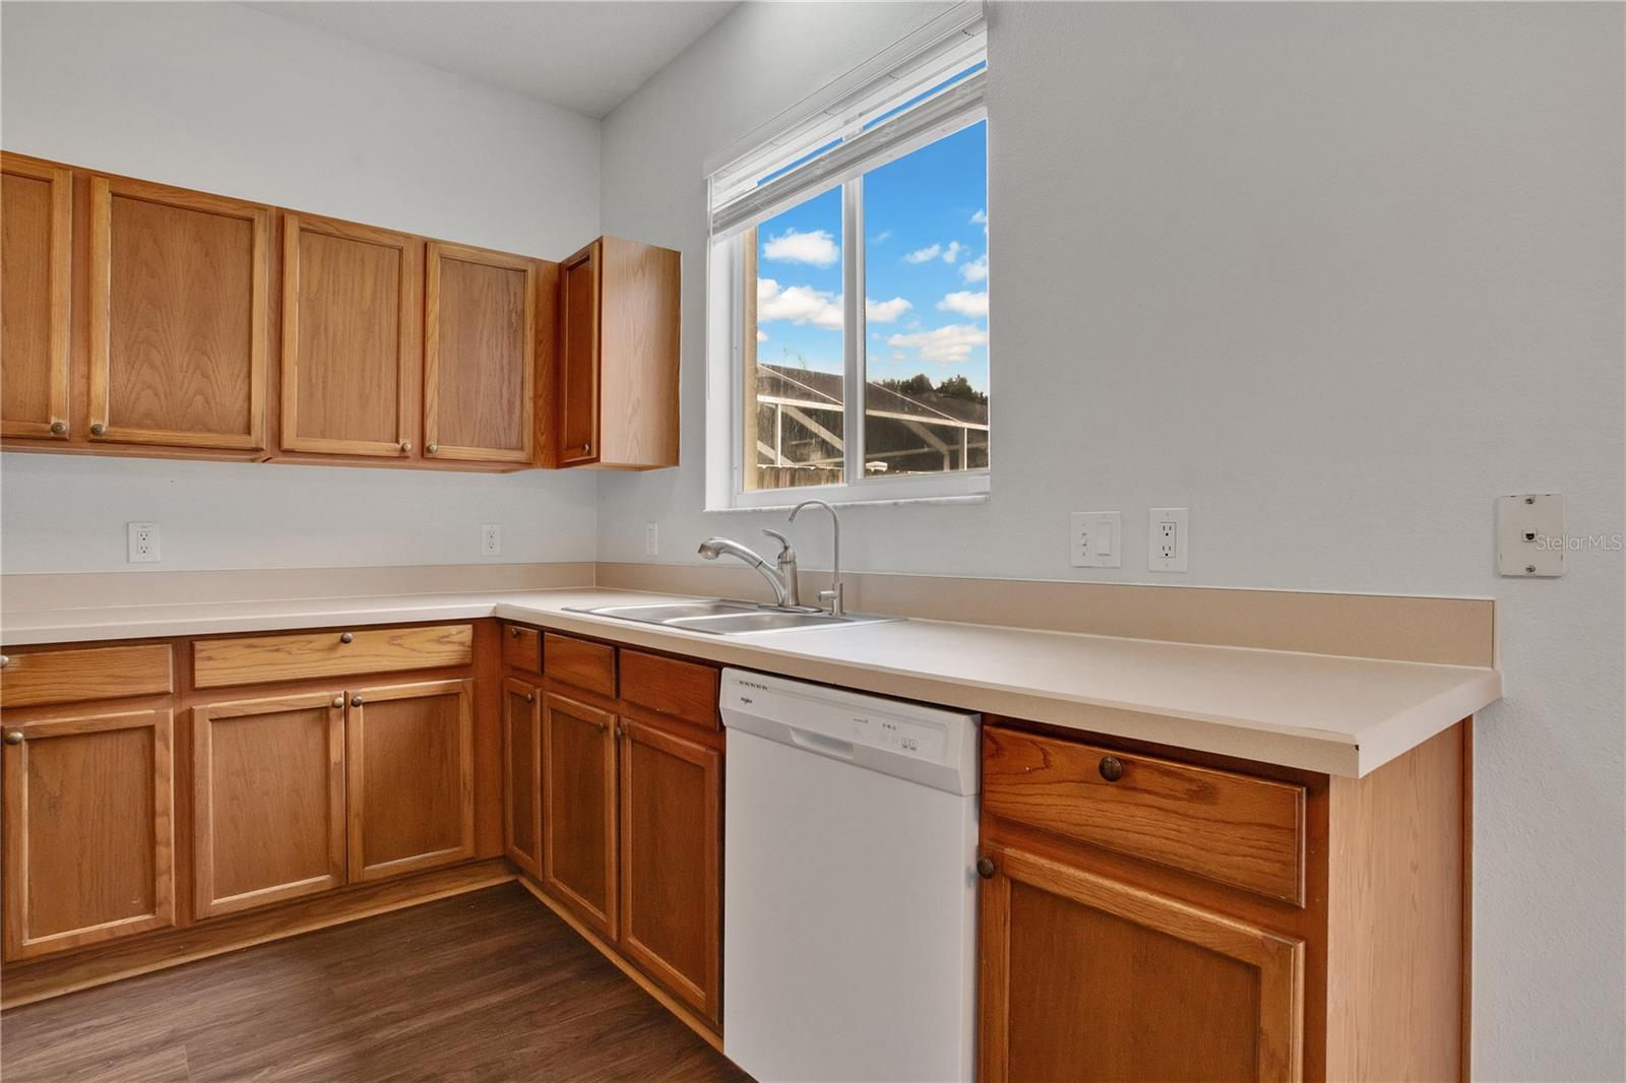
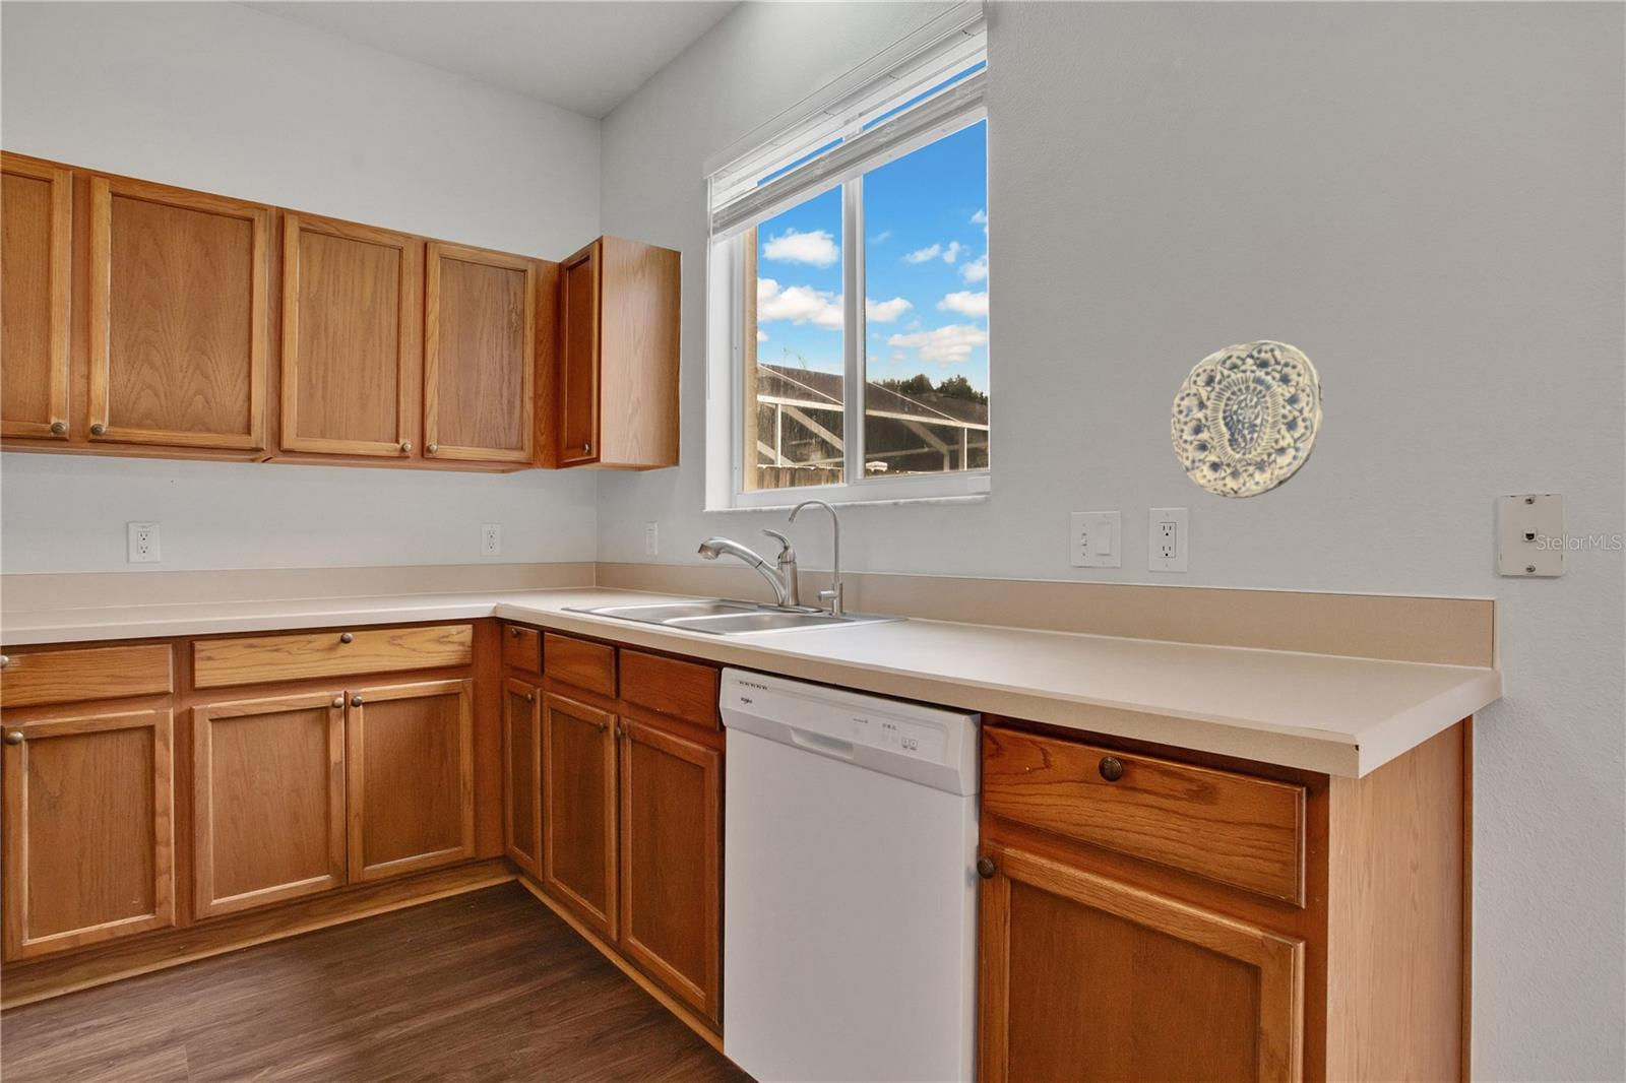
+ decorative plate (1242, 419)
